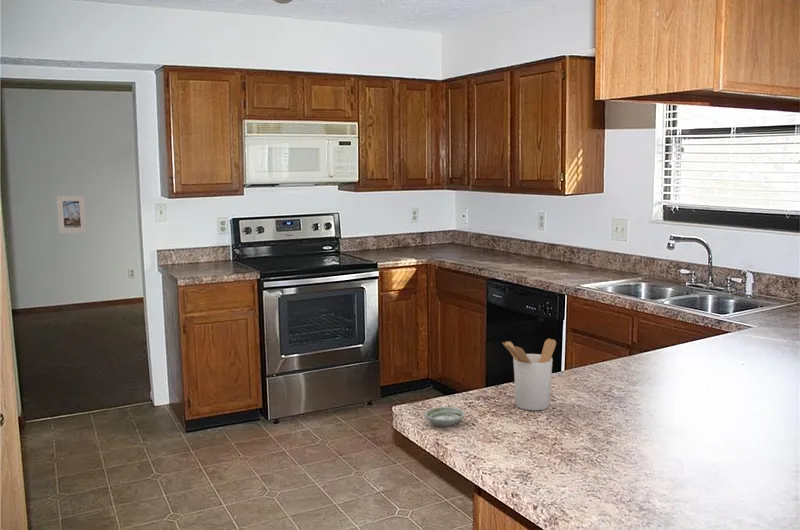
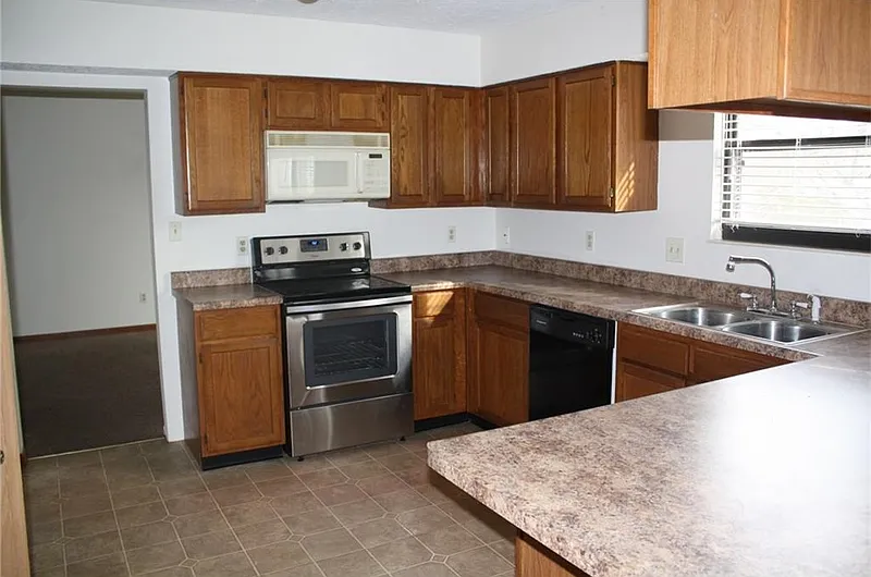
- utensil holder (526, 372)
- saucer (444, 417)
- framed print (71, 214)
